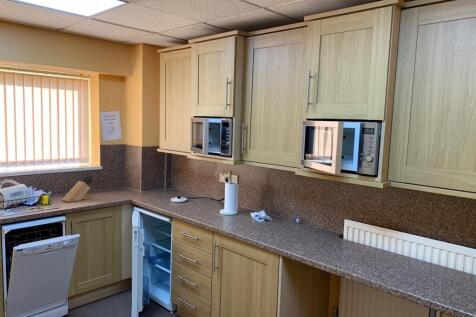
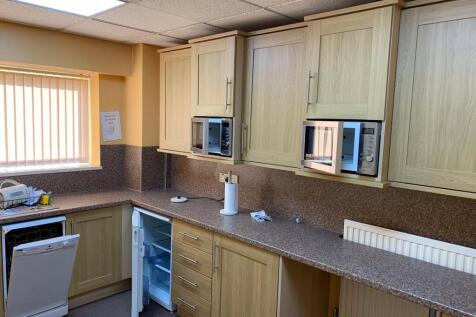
- knife block (78, 187)
